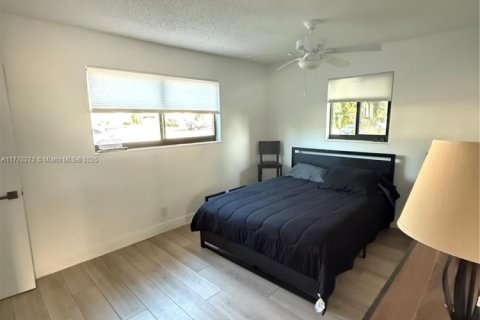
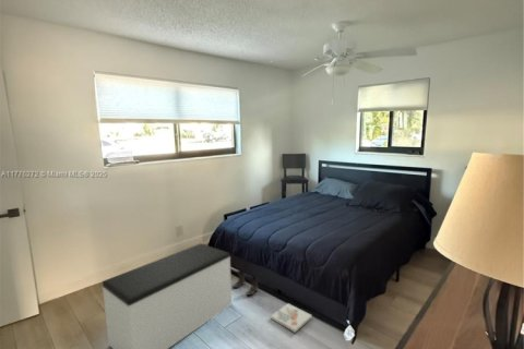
+ boots (243, 282)
+ bench (174, 293)
+ book (290, 316)
